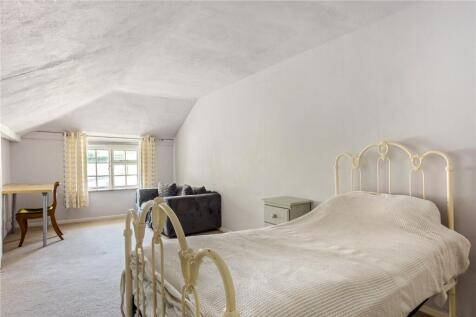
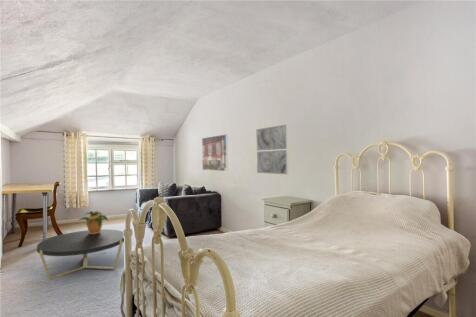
+ potted plant (92, 221)
+ coffee table (84, 253)
+ wall art (271, 149)
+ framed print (214, 153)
